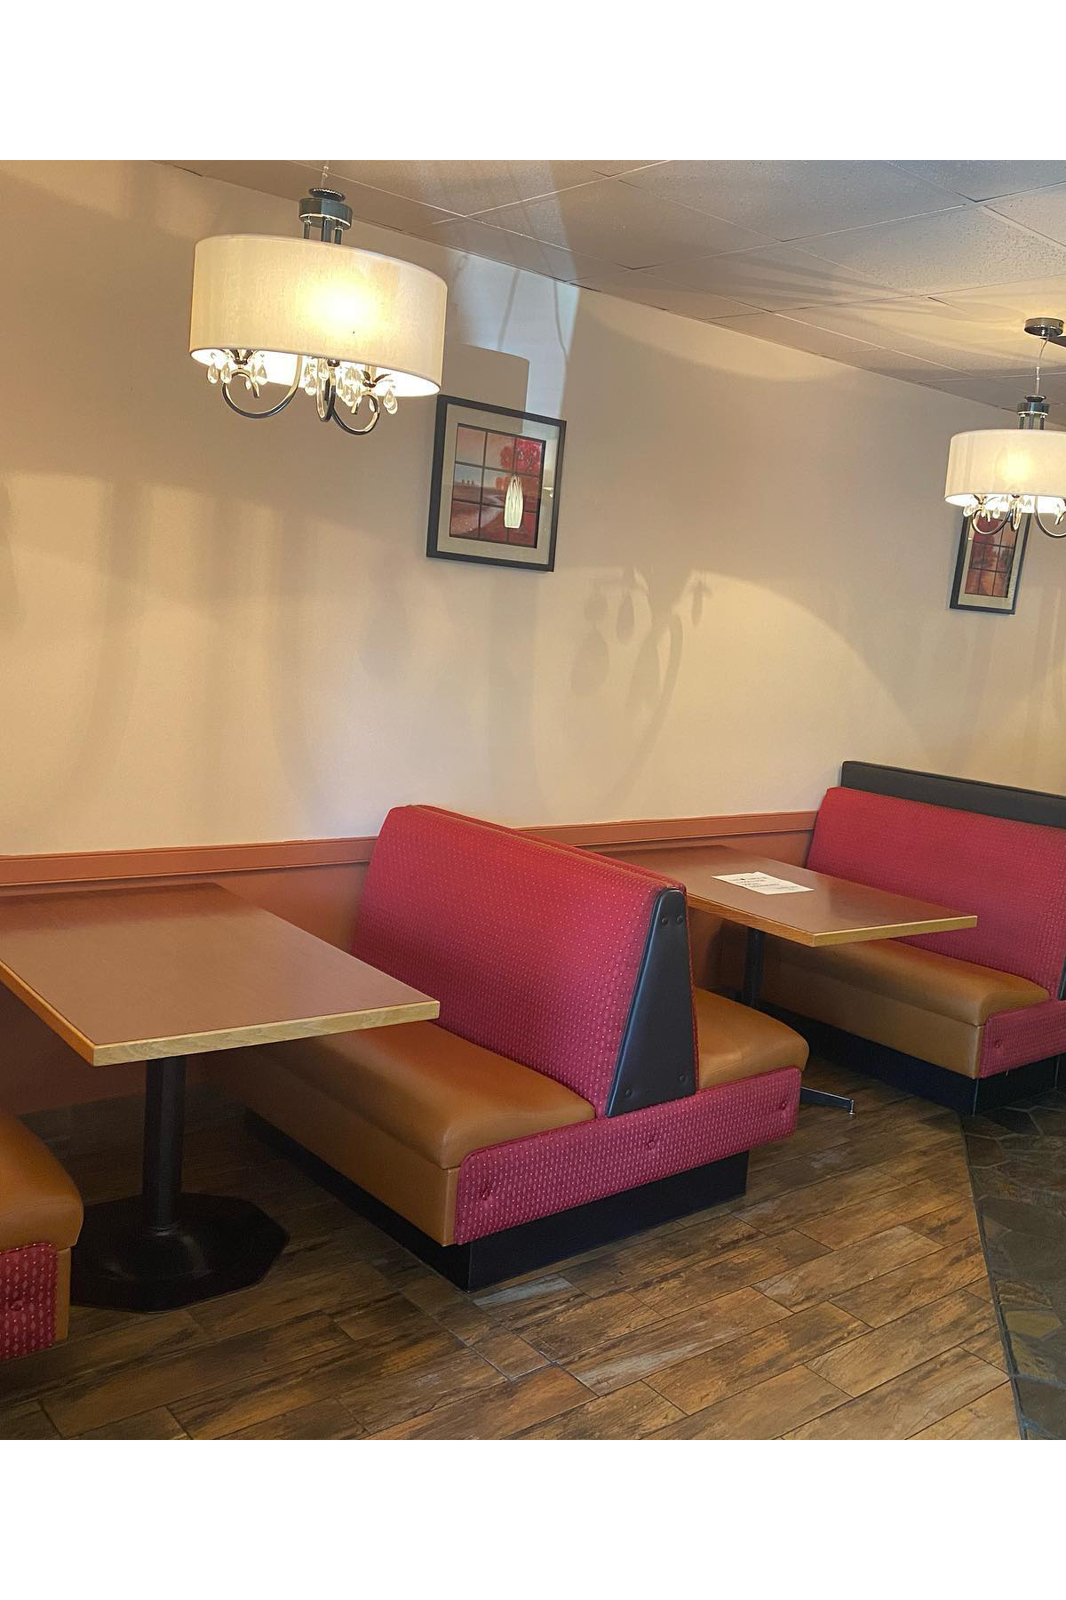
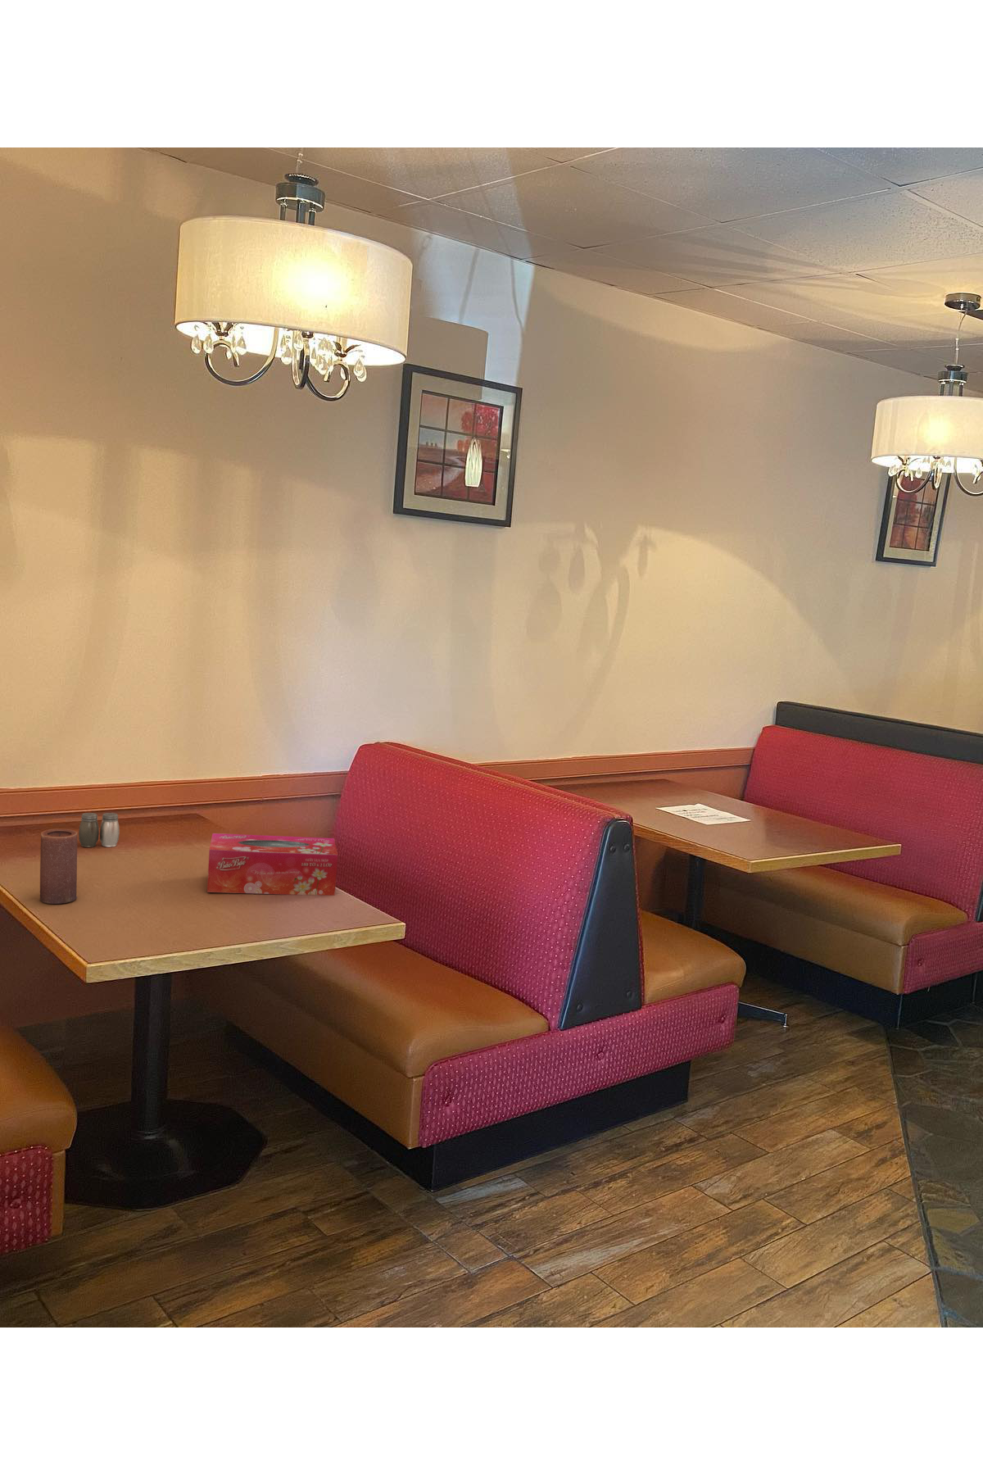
+ salt and pepper shaker (99, 830)
+ tissue box (273, 864)
+ candle (58, 865)
